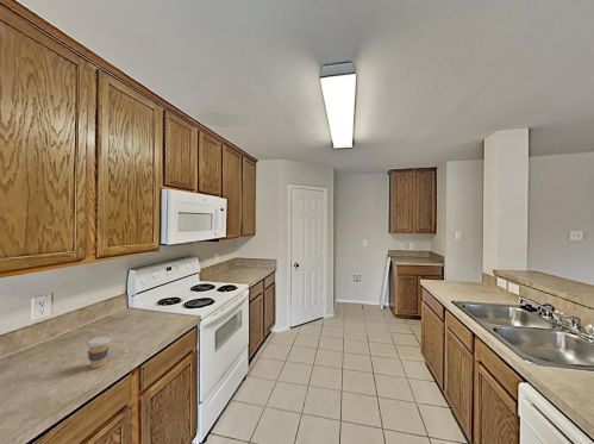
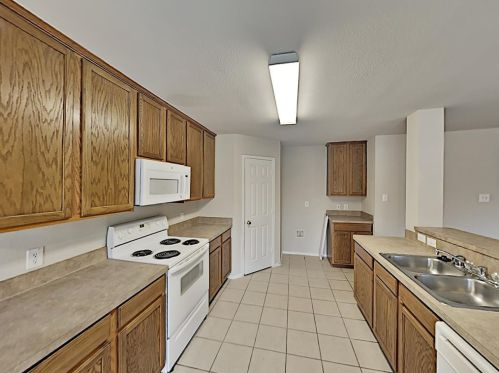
- coffee cup (98, 352)
